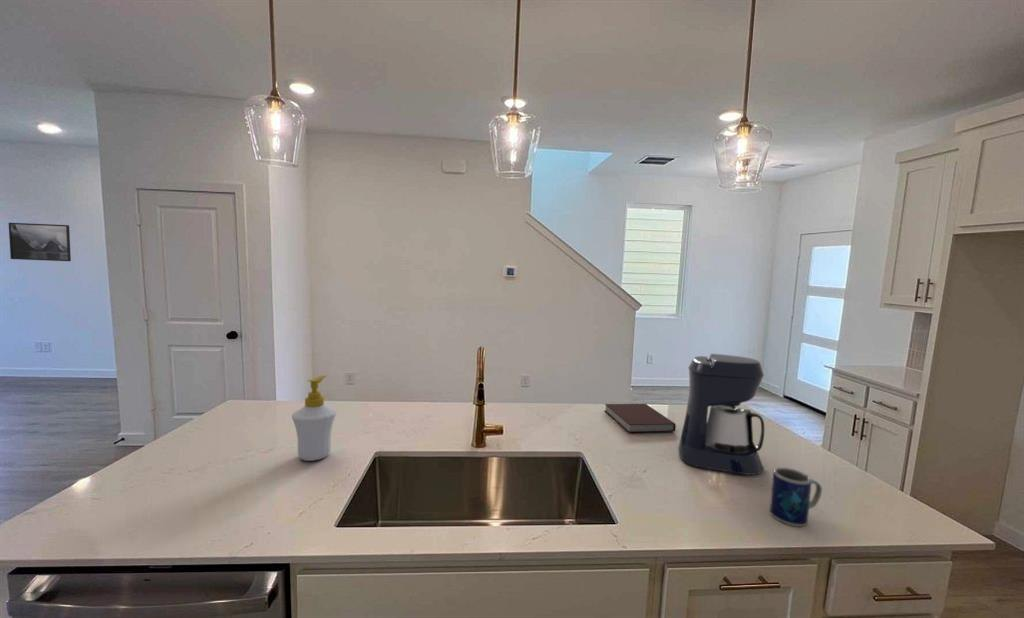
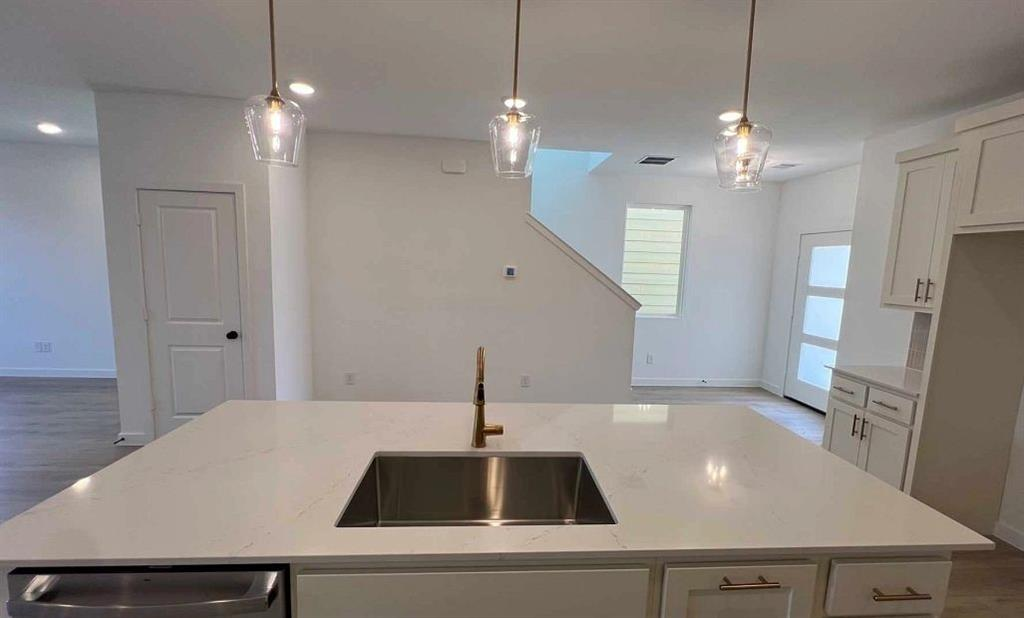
- mug (797, 496)
- coffee maker (720, 408)
- notebook (637, 416)
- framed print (40, 242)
- soap bottle (314, 417)
